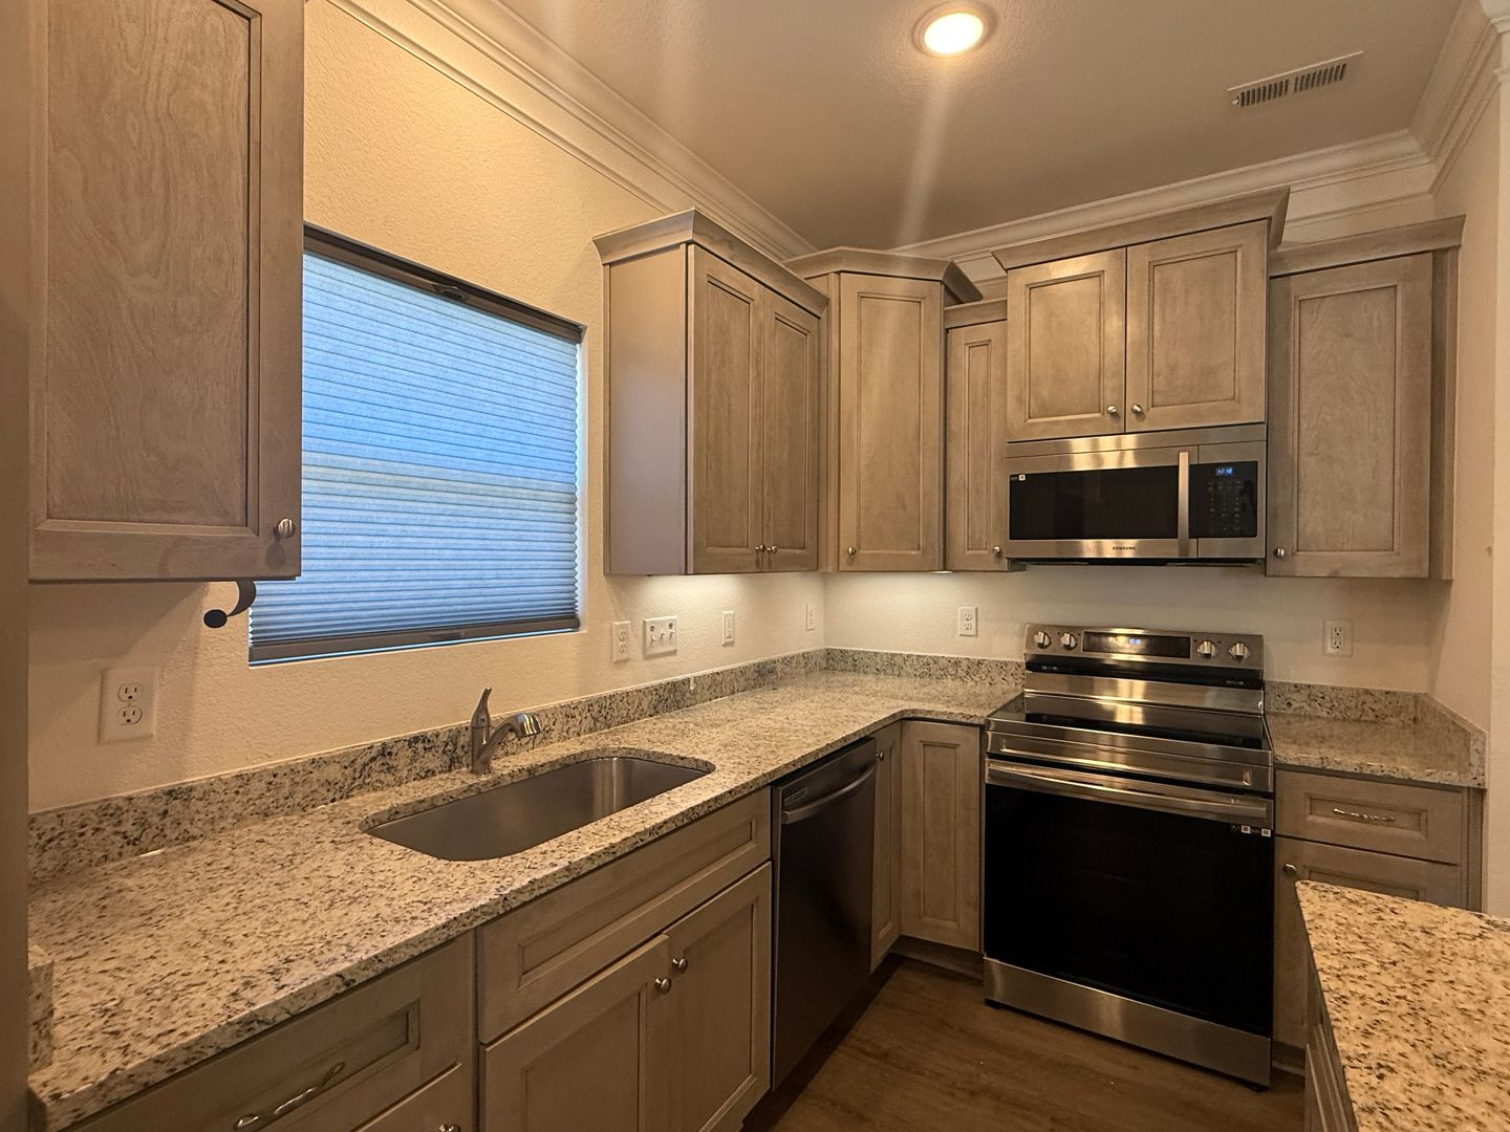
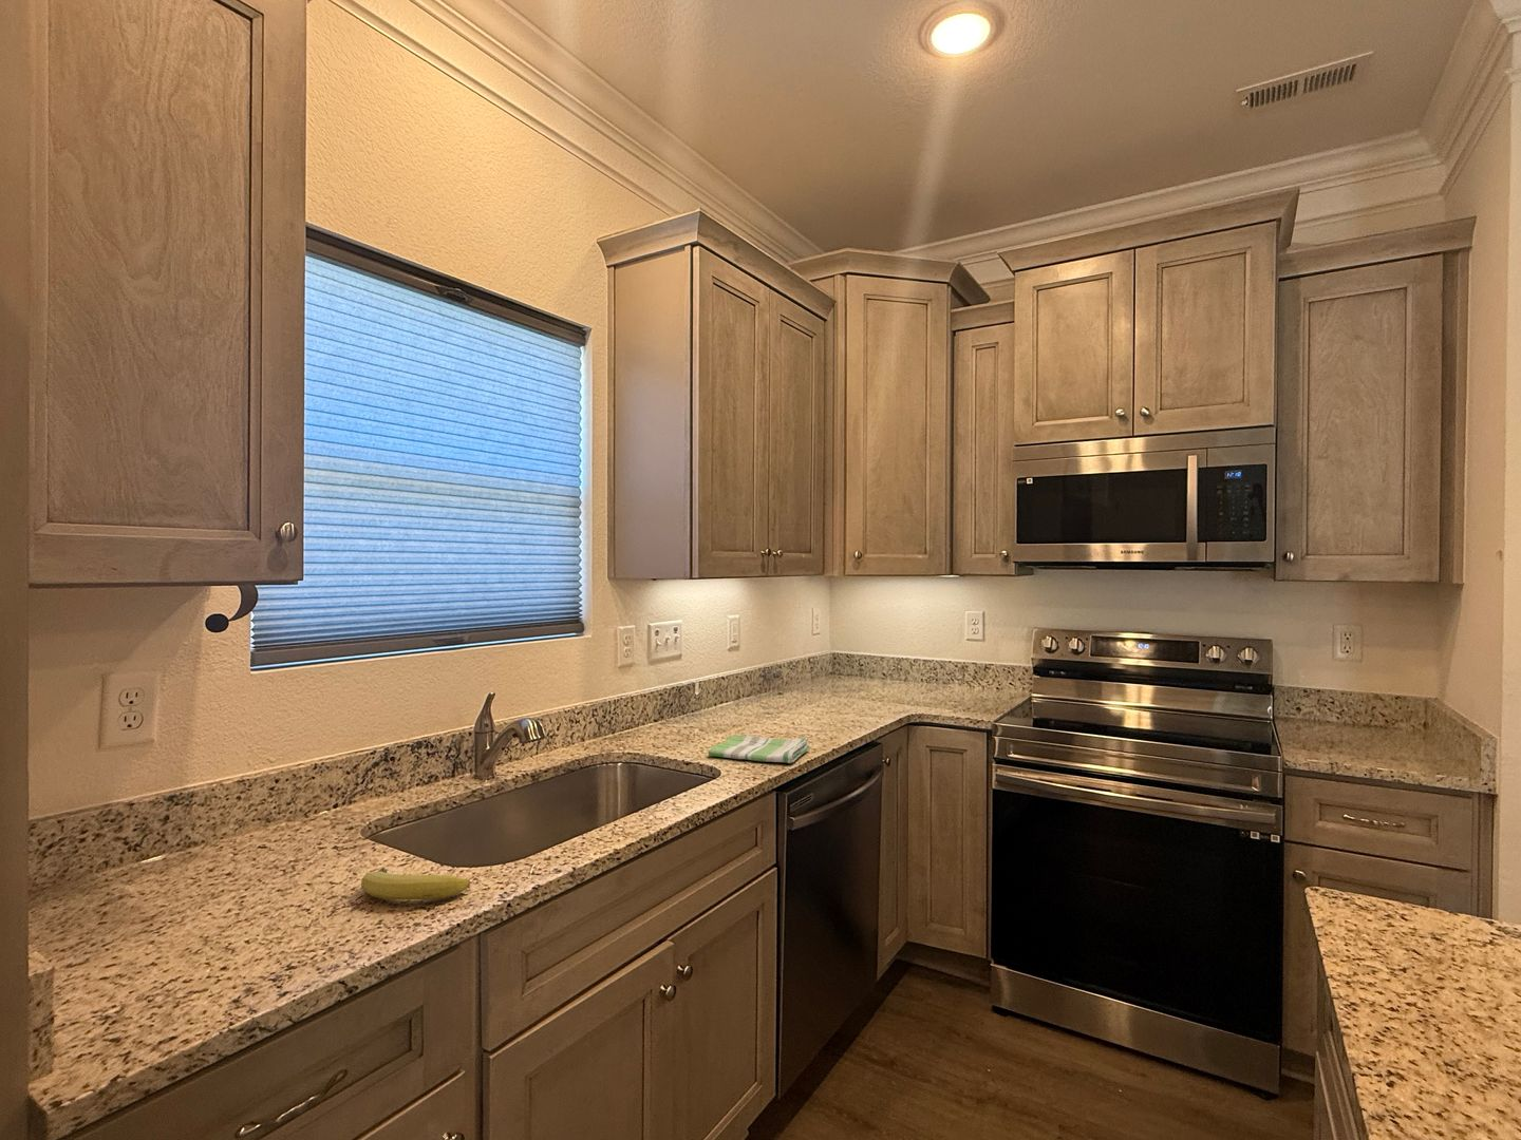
+ dish towel (759, 746)
+ fruit (406, 879)
